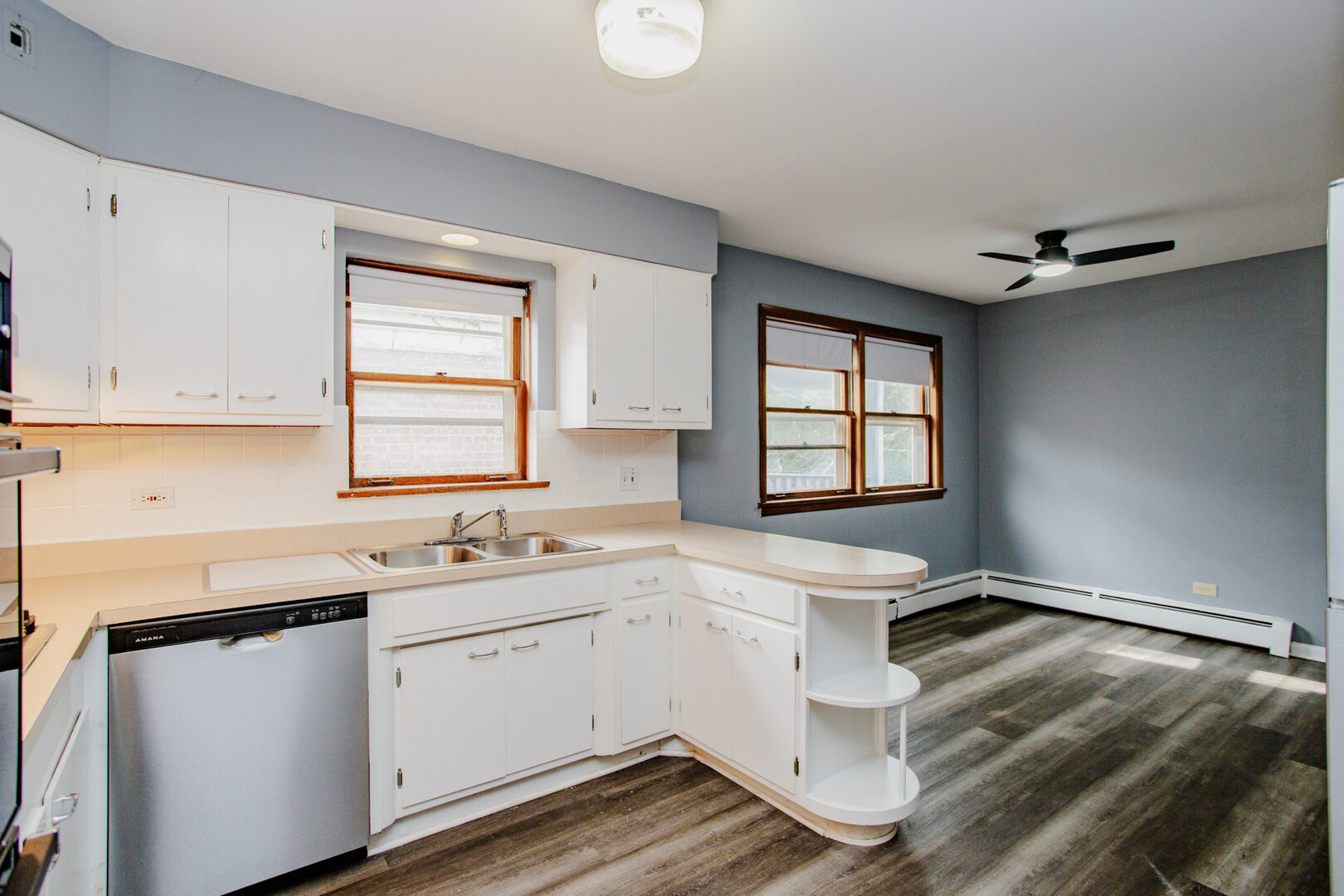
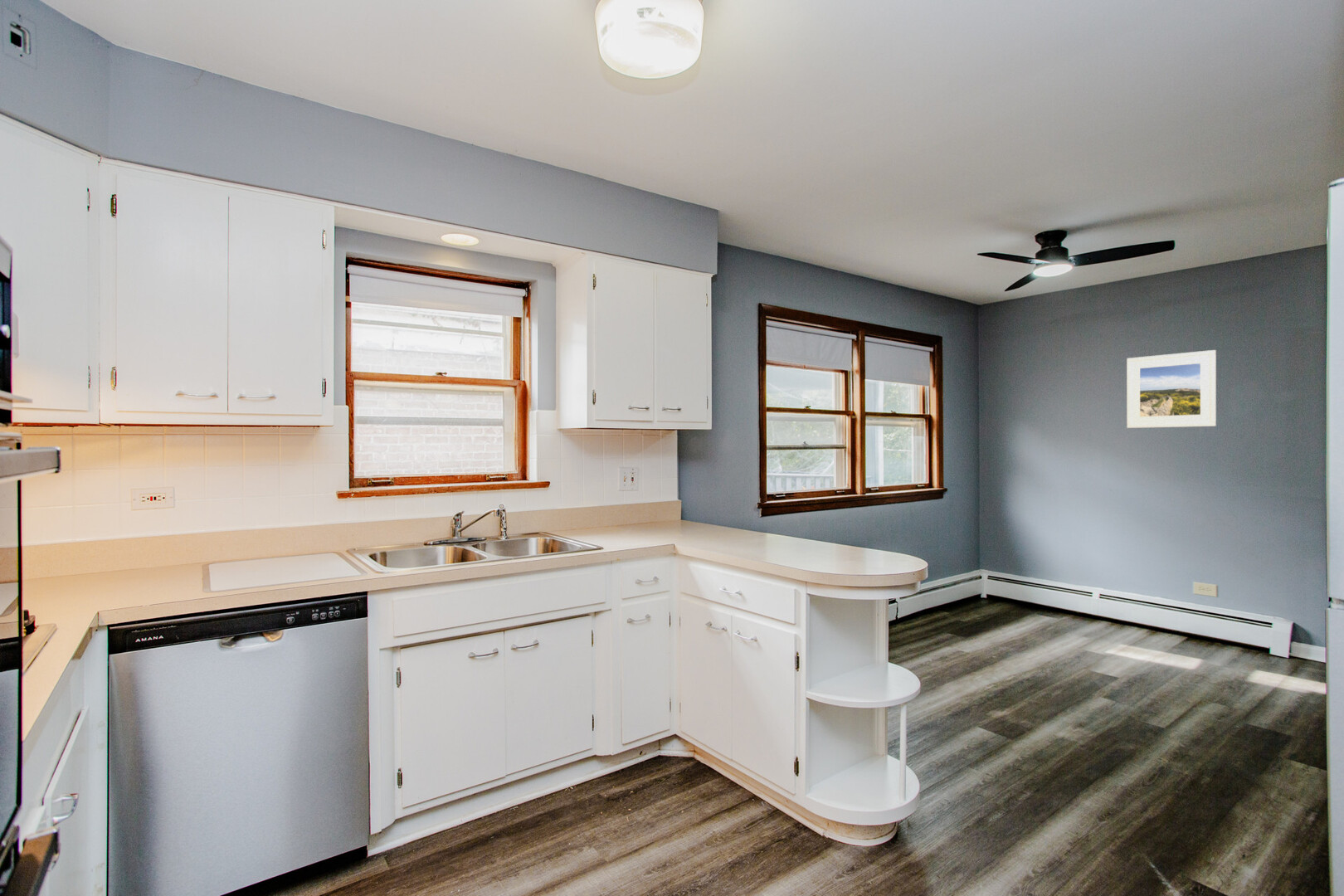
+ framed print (1169, 391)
